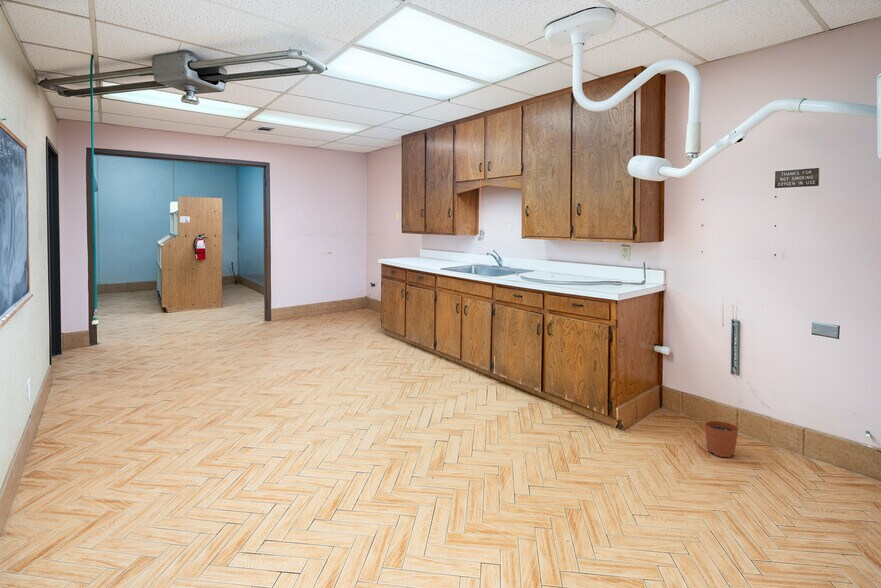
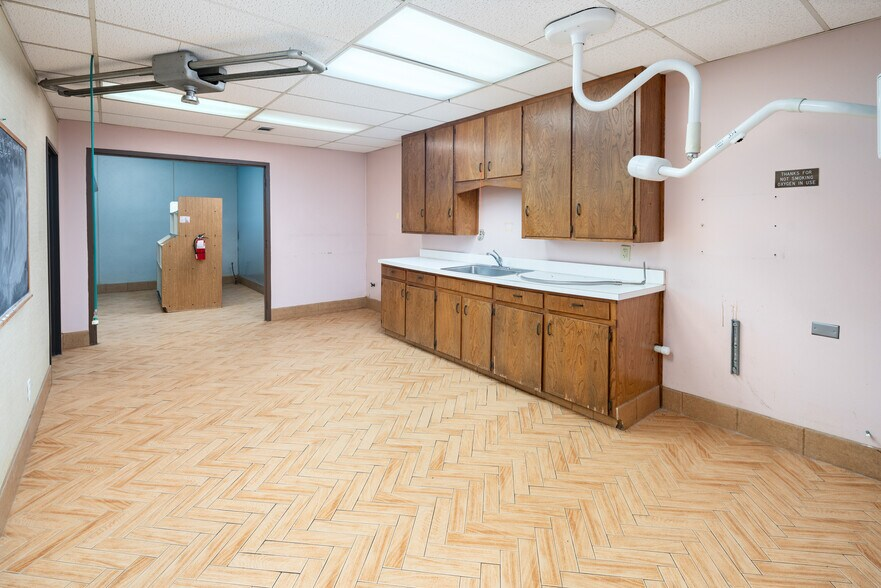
- plant pot (721, 432)
